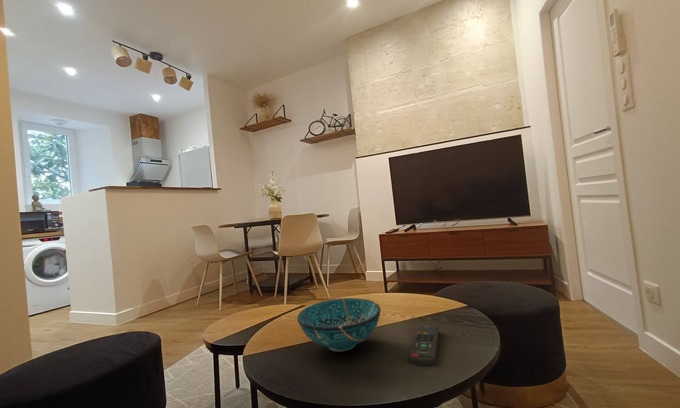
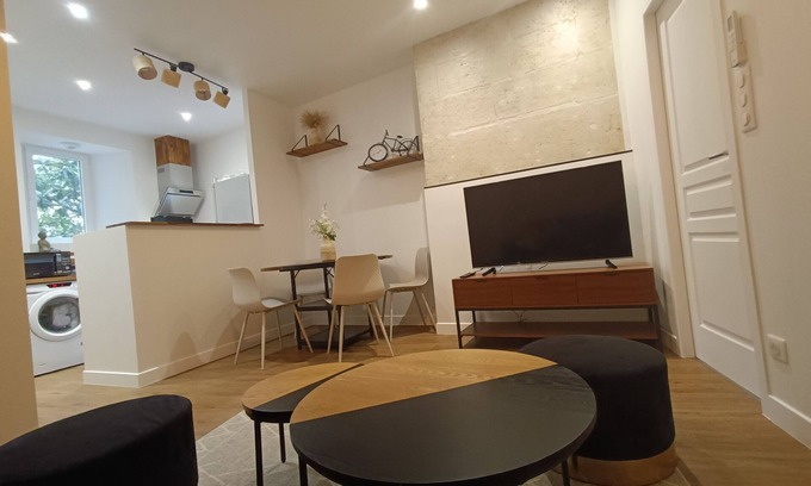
- remote control (425, 341)
- decorative bowl (340, 327)
